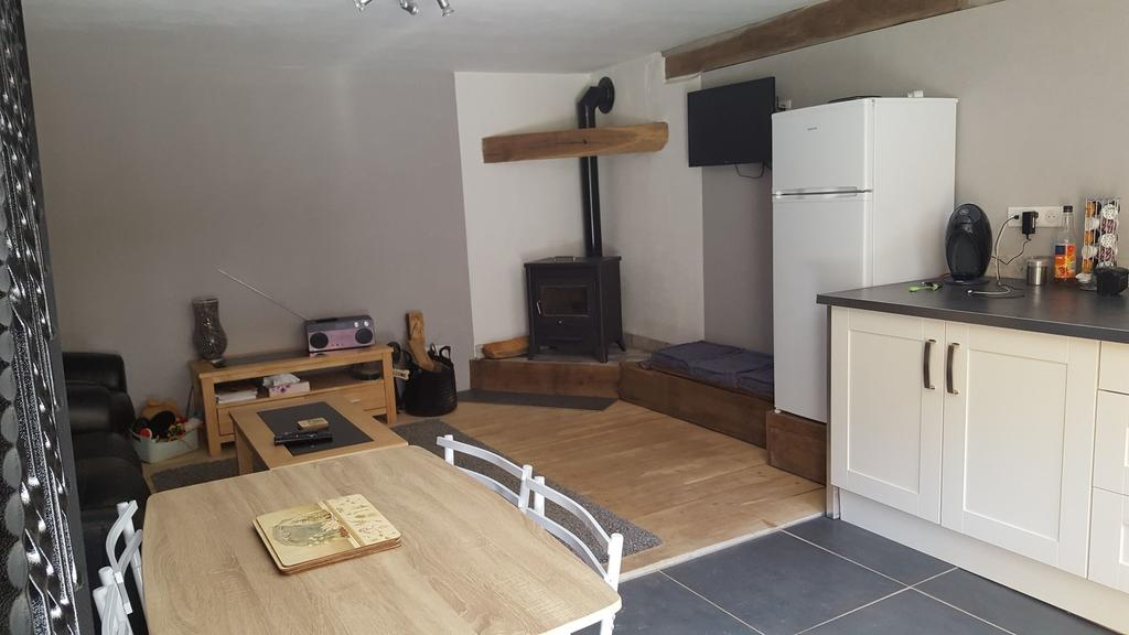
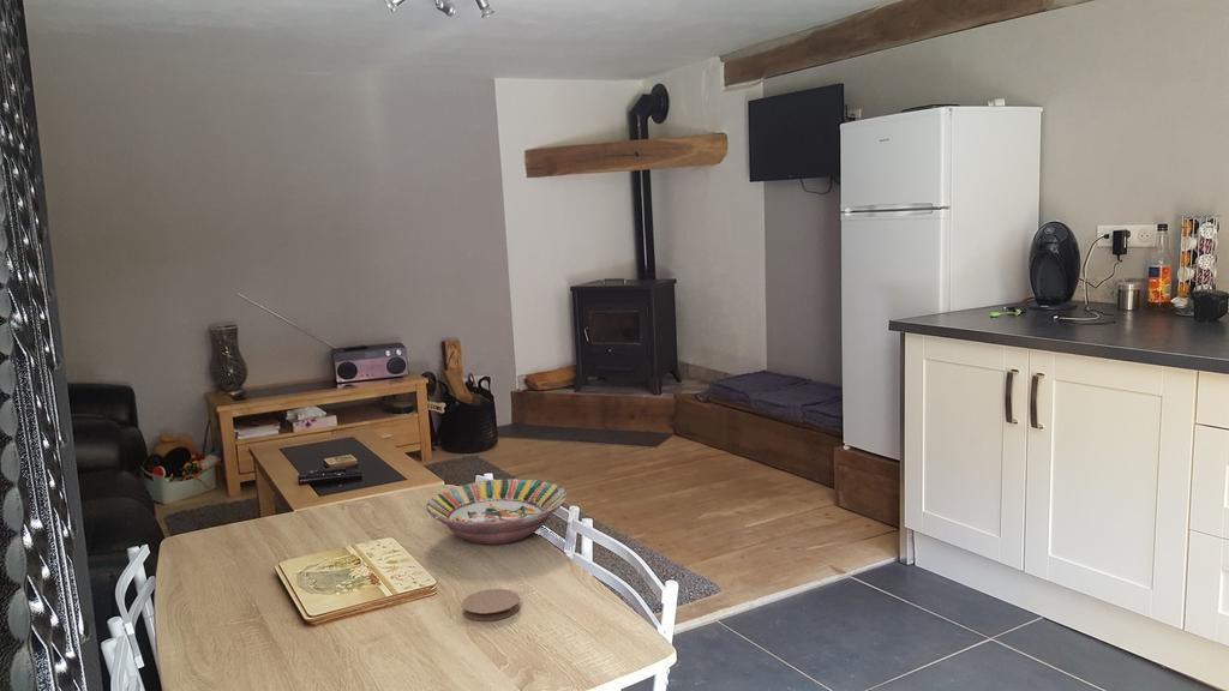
+ coaster (491, 603)
+ serving bowl (498, 515)
